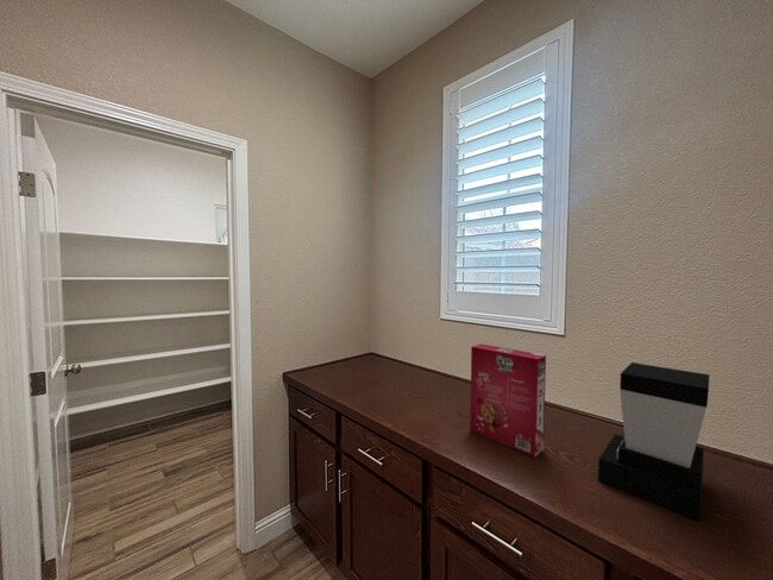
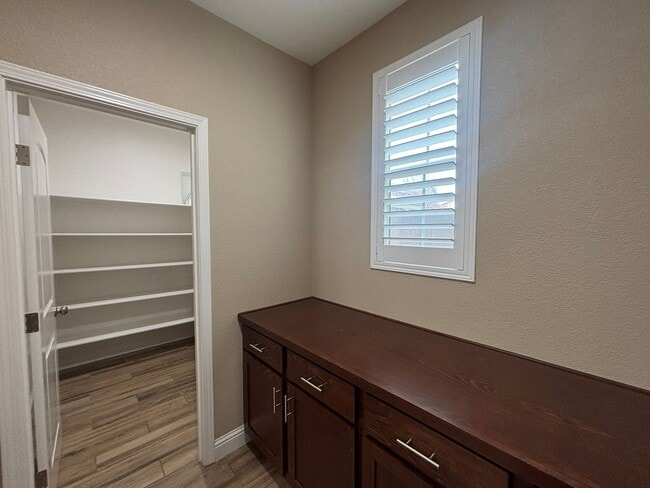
- coffee maker (652, 423)
- cereal box (505, 395)
